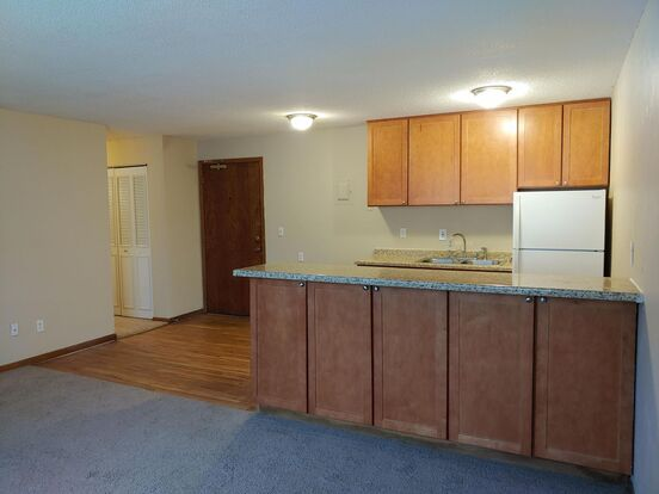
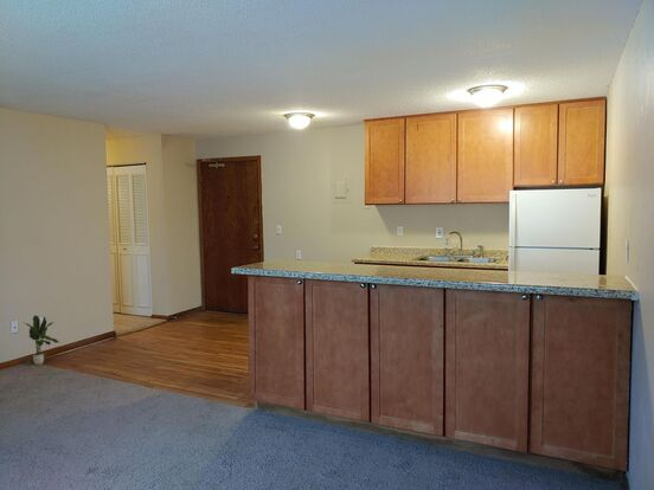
+ potted plant (40, 340)
